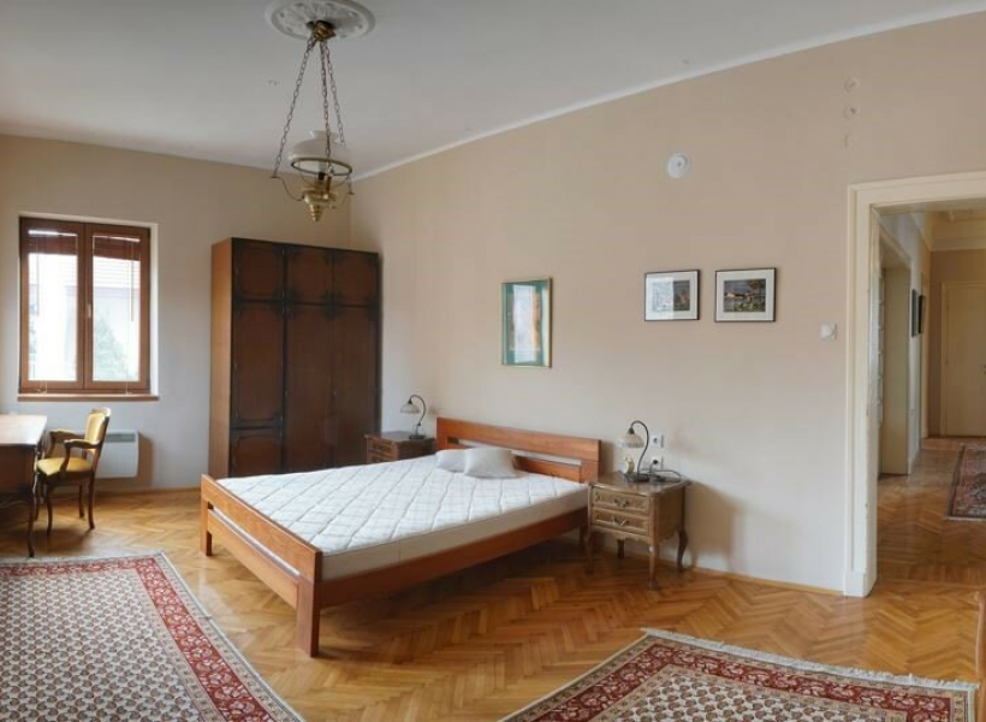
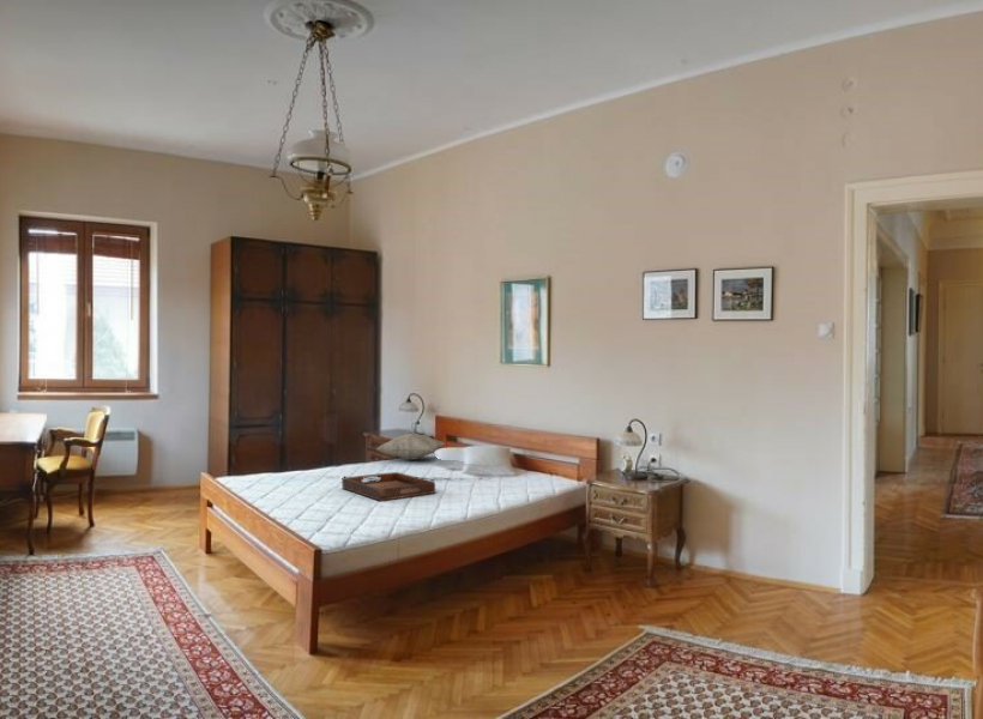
+ serving tray (388, 485)
+ decorative pillow (411, 446)
